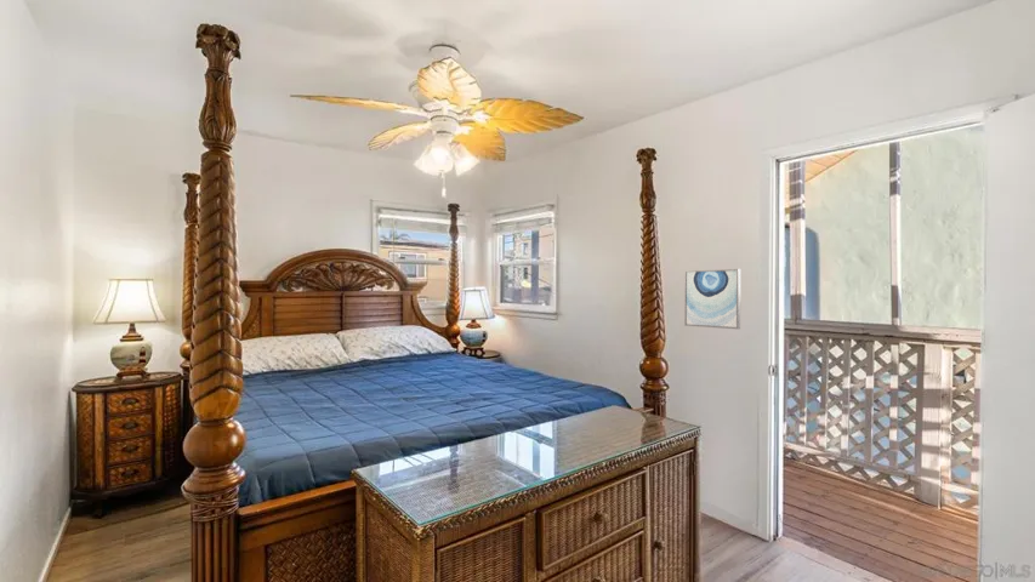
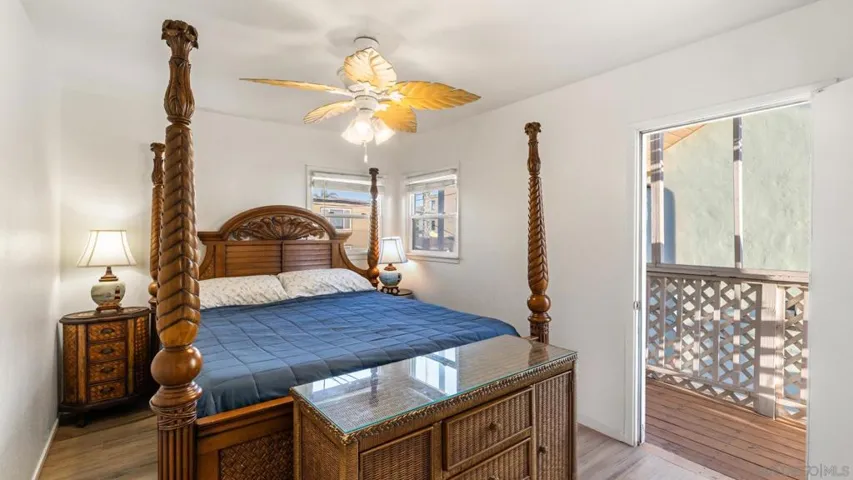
- wall art (711, 298)
